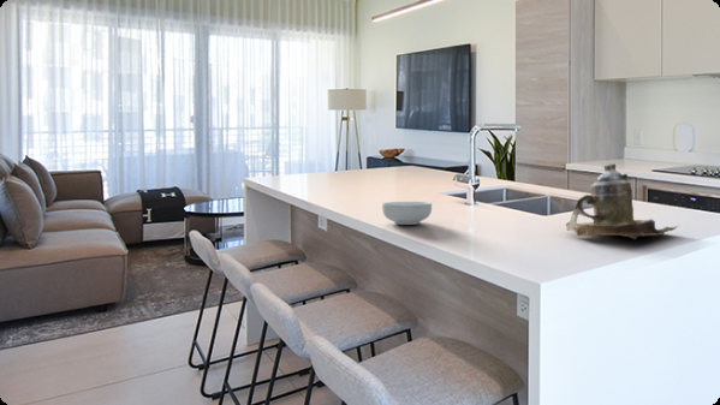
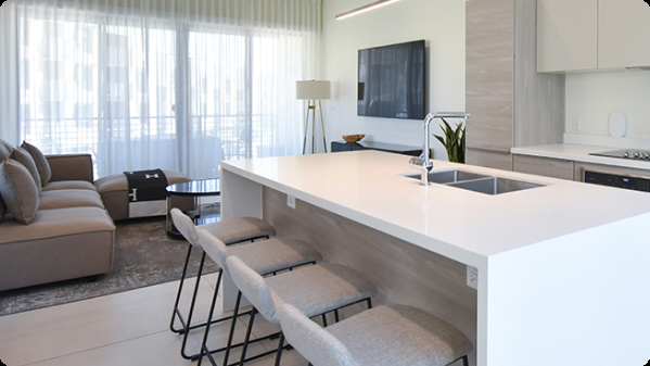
- cereal bowl (406, 213)
- teapot (621, 199)
